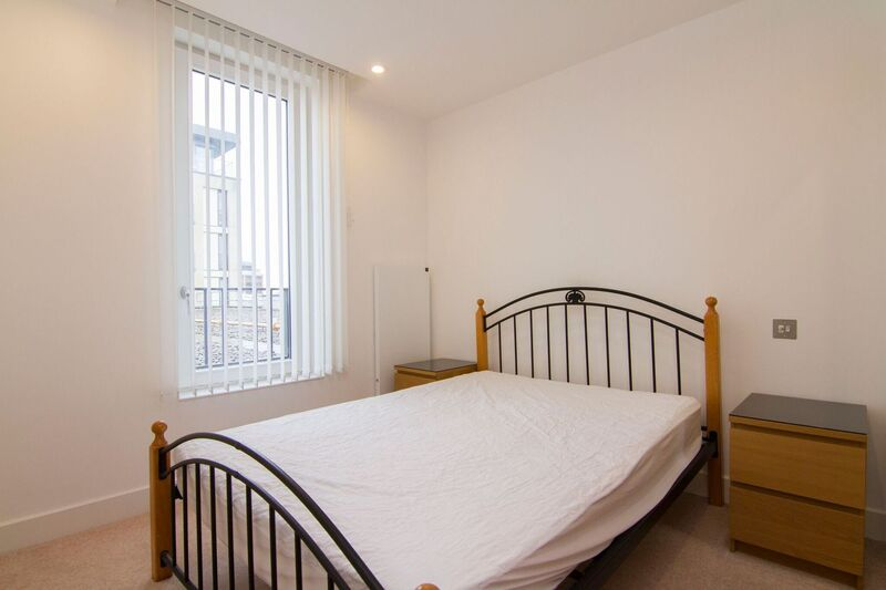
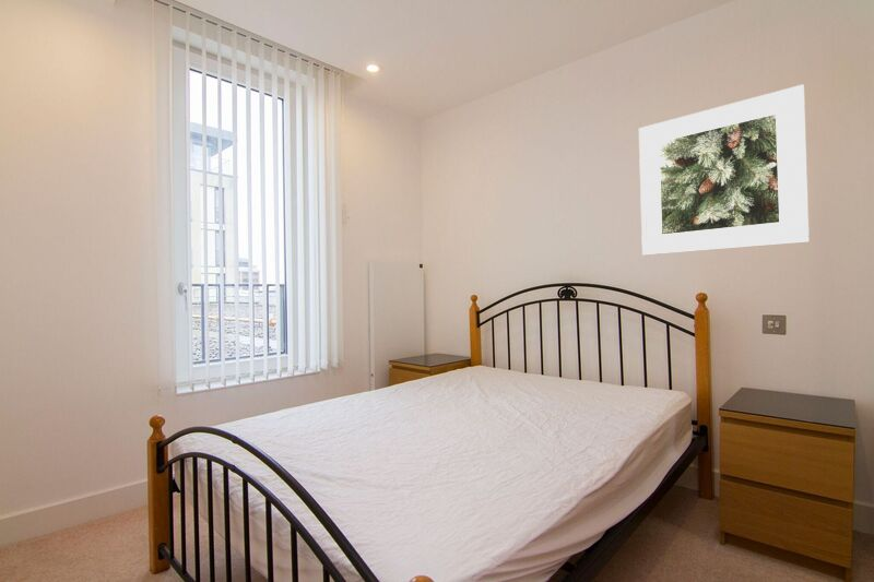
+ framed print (714, 179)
